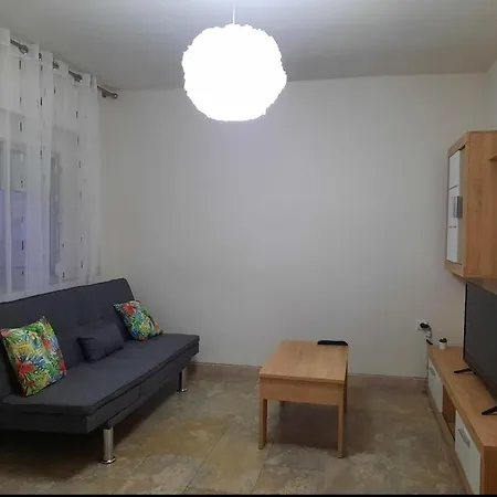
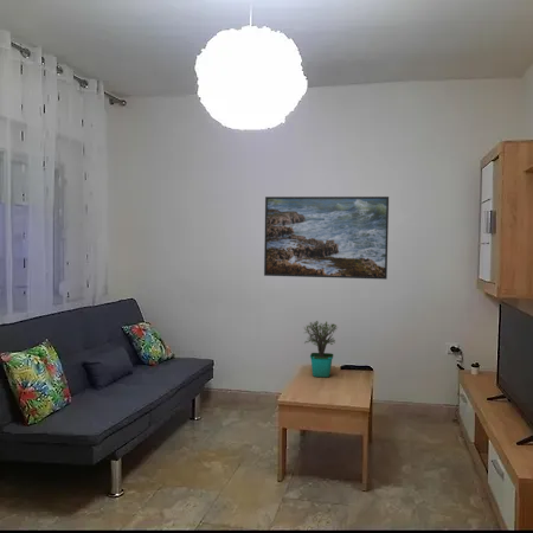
+ potted plant (319, 347)
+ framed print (325, 237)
